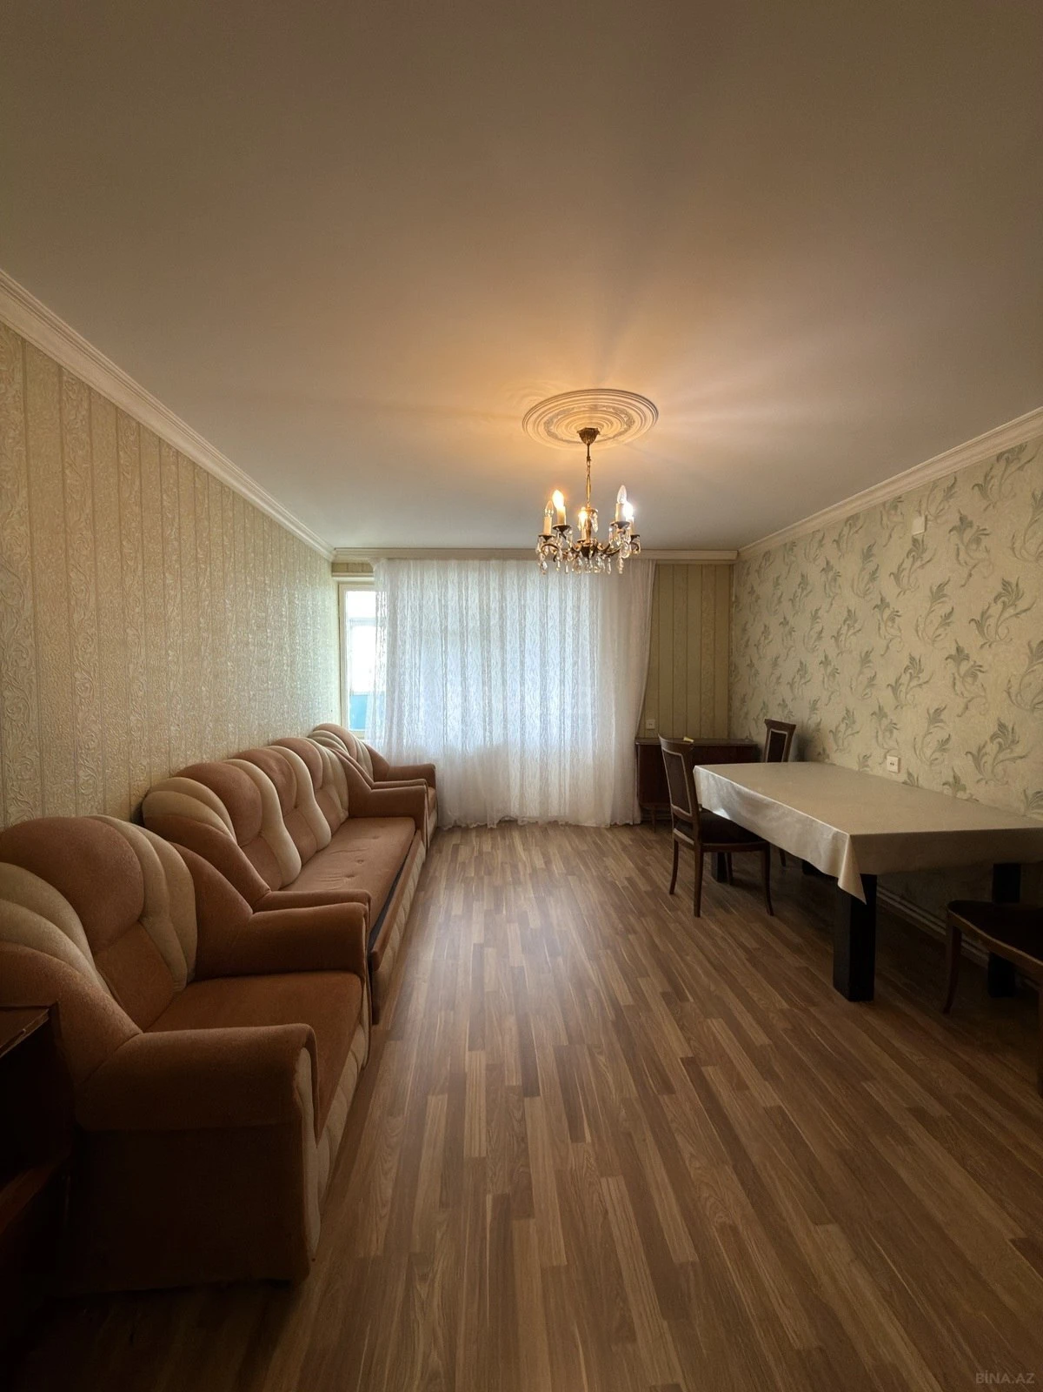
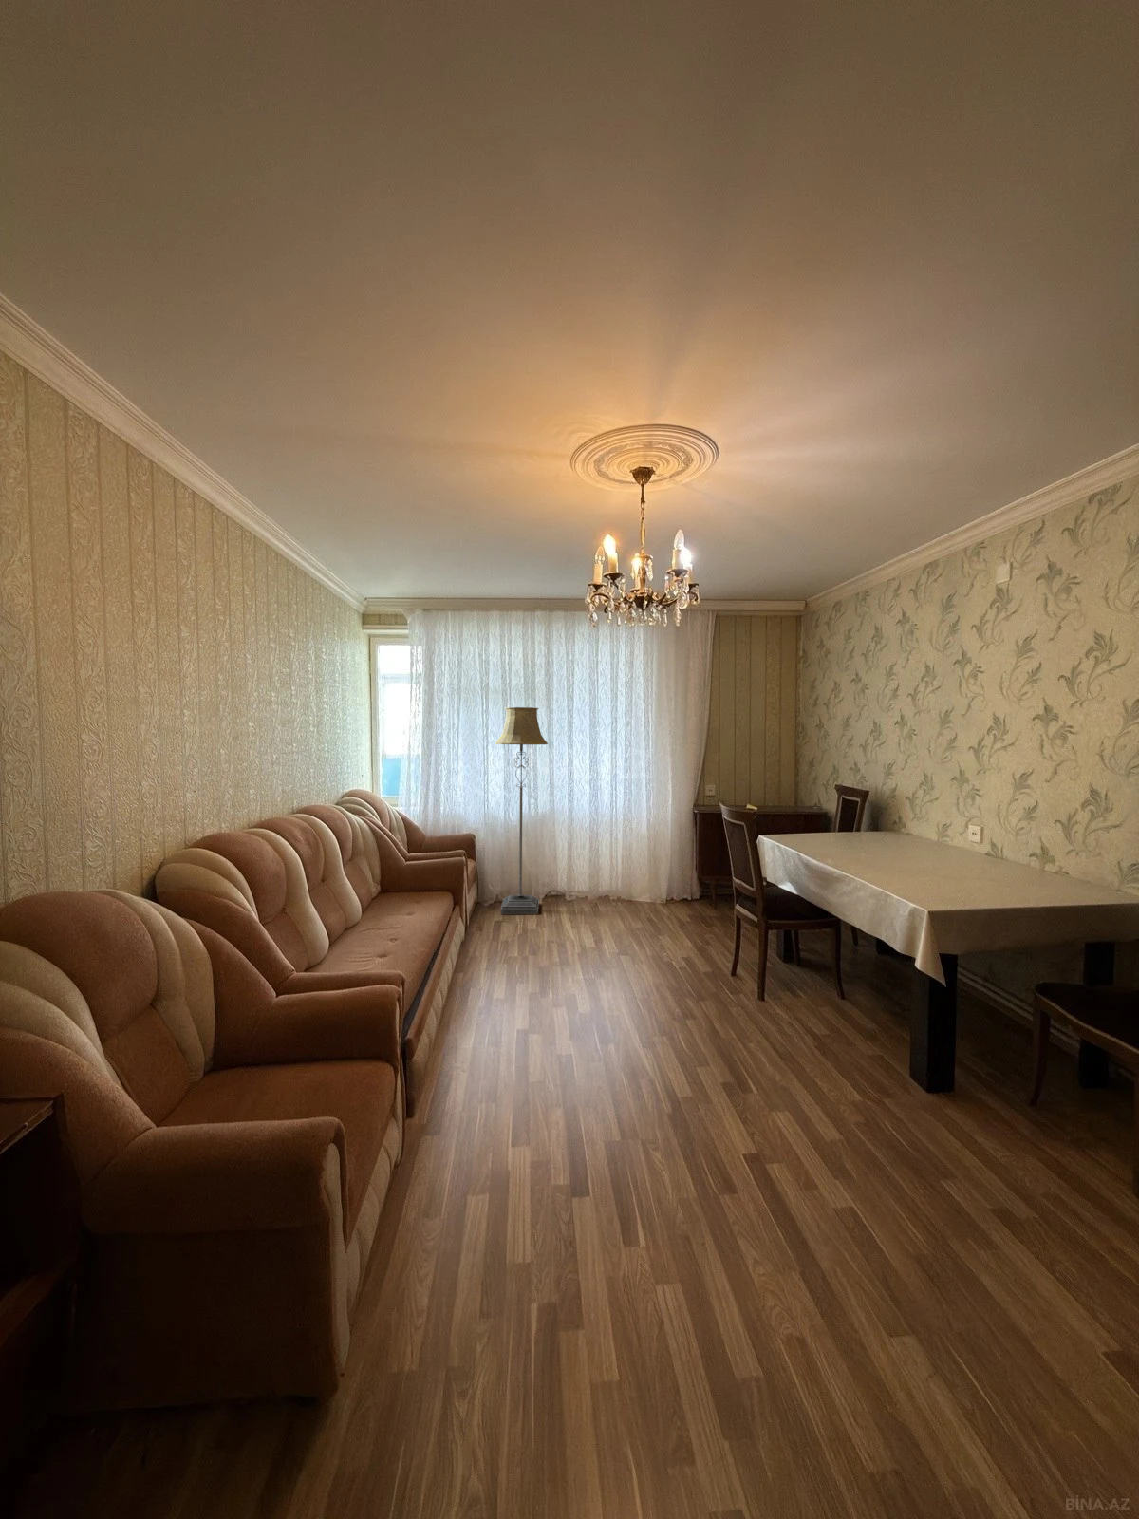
+ floor lamp (520, 809)
